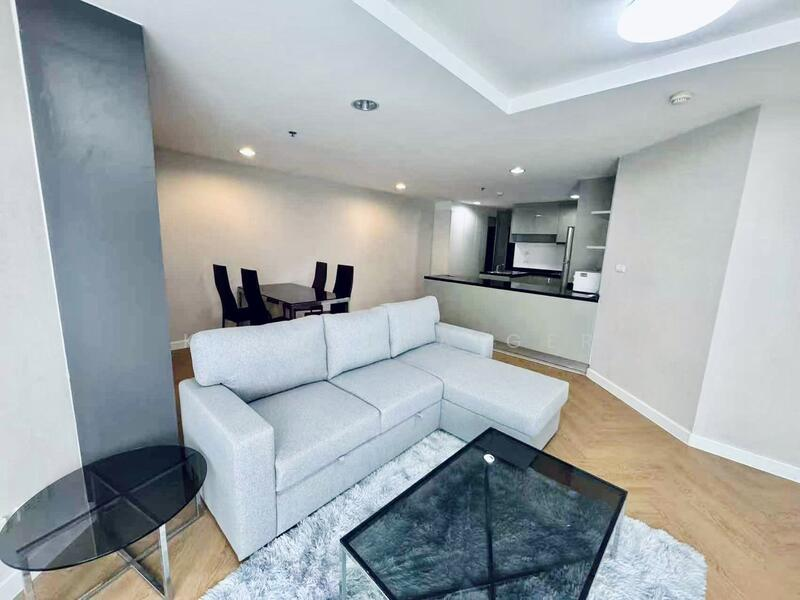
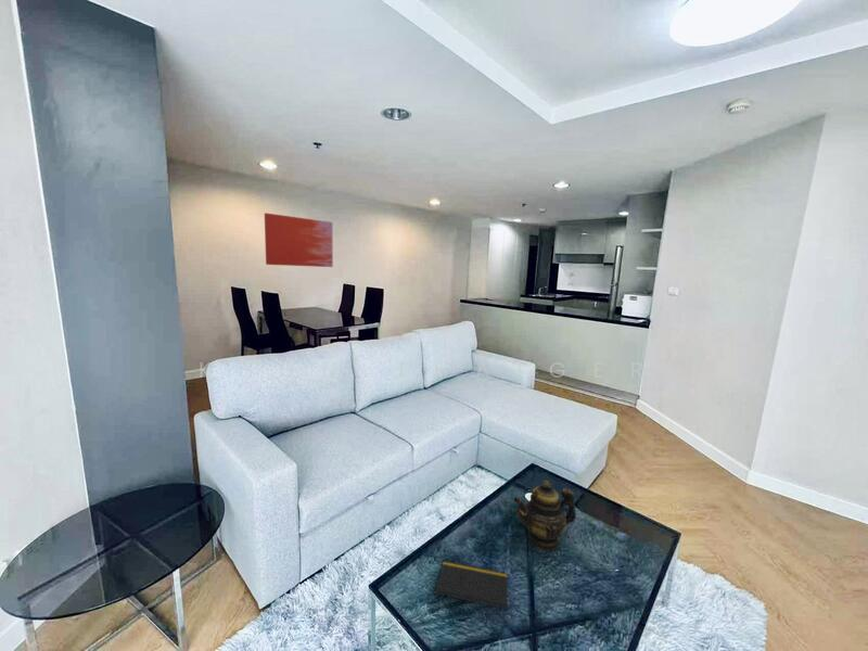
+ wall art (301, 242)
+ teapot (545, 510)
+ notepad (472, 583)
